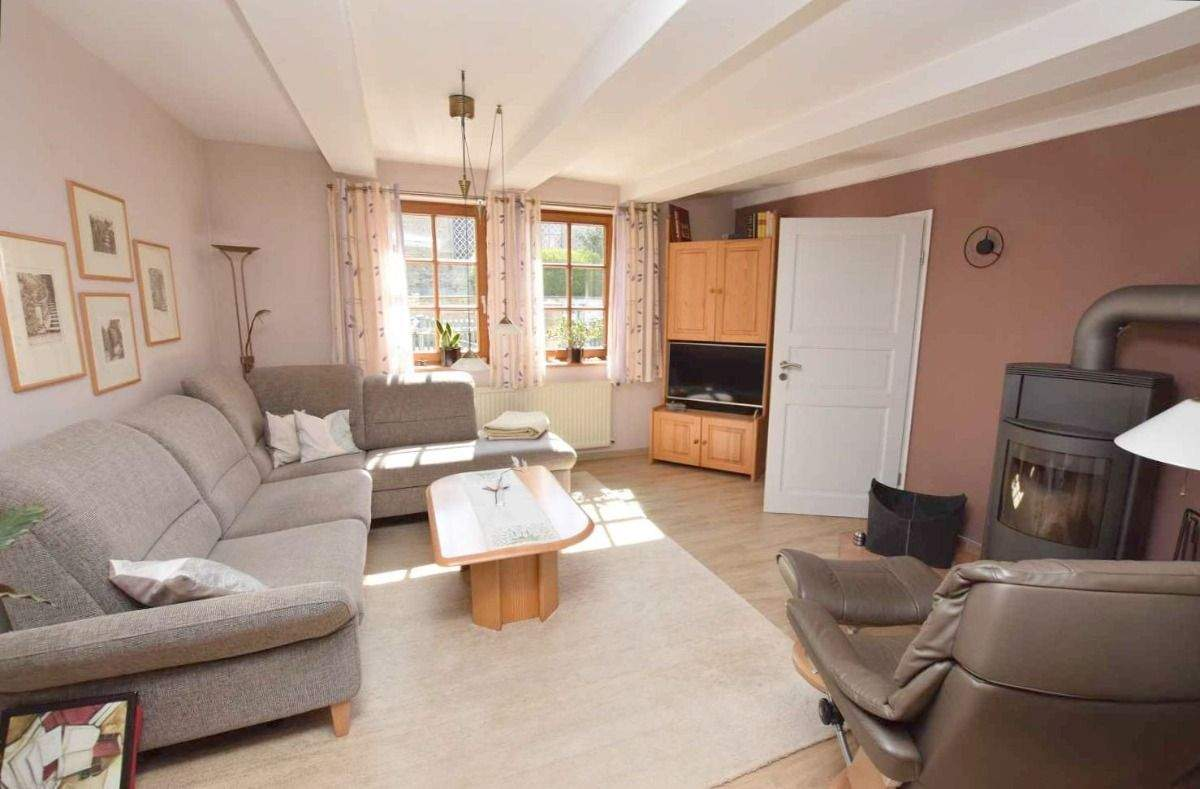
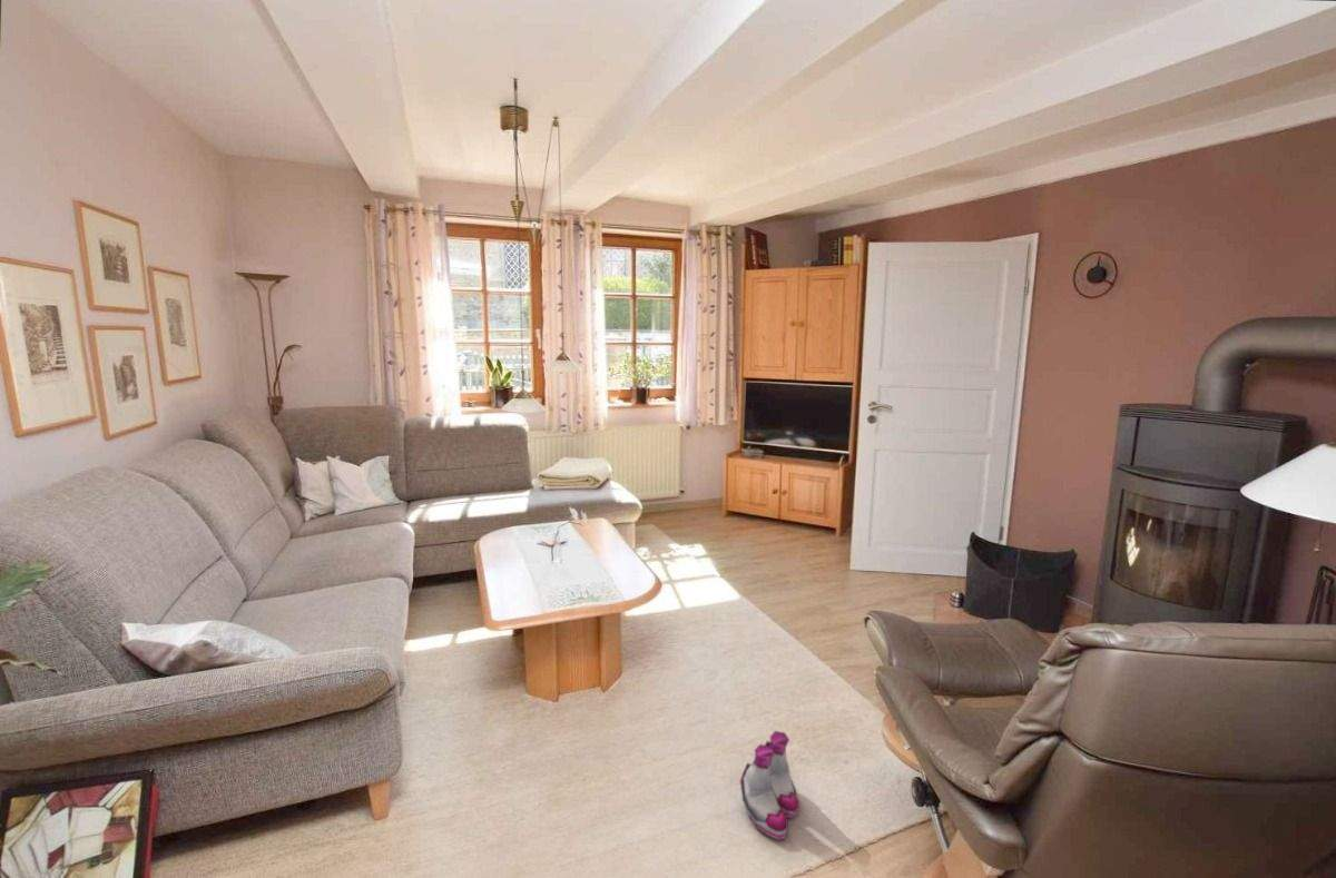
+ boots (772, 773)
